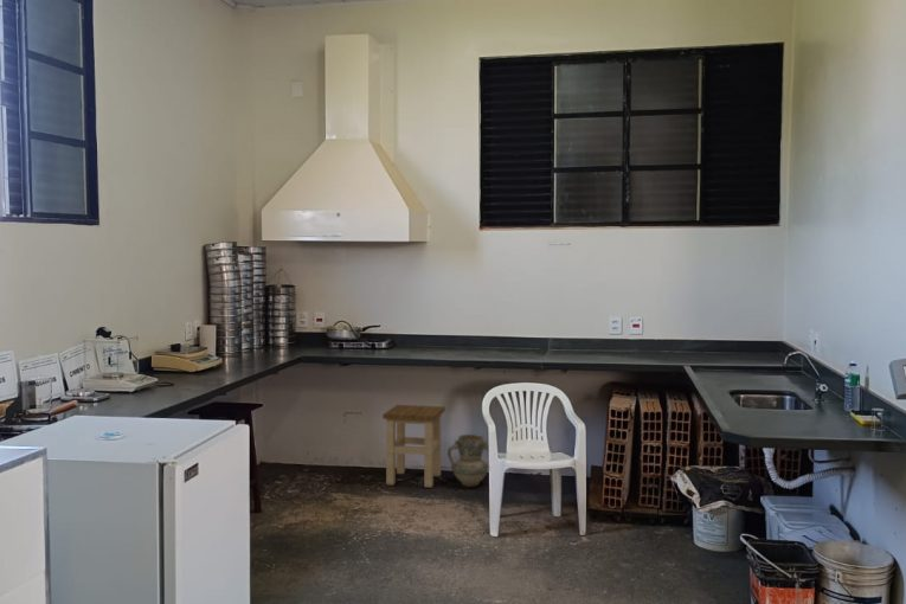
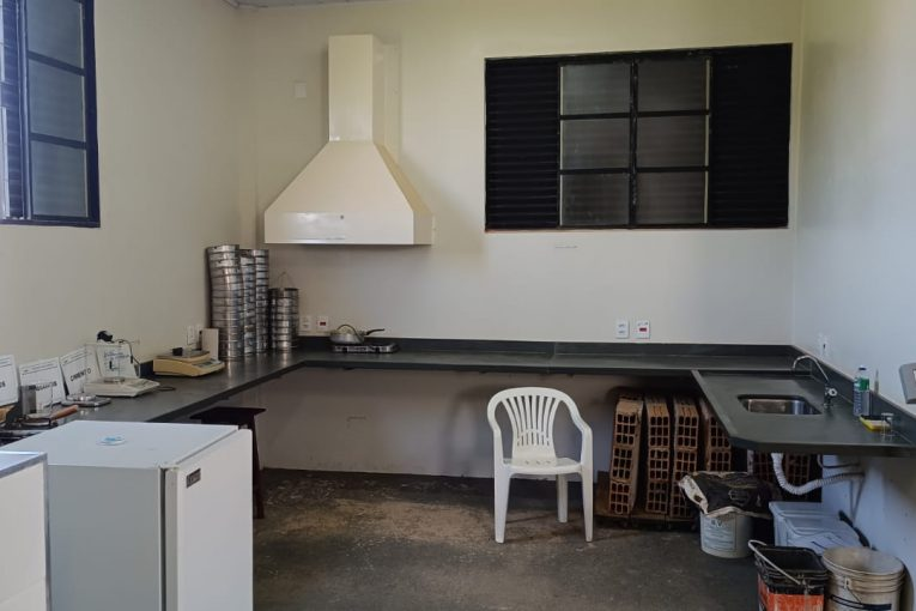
- ceramic jug (470, 460)
- stool (415, 443)
